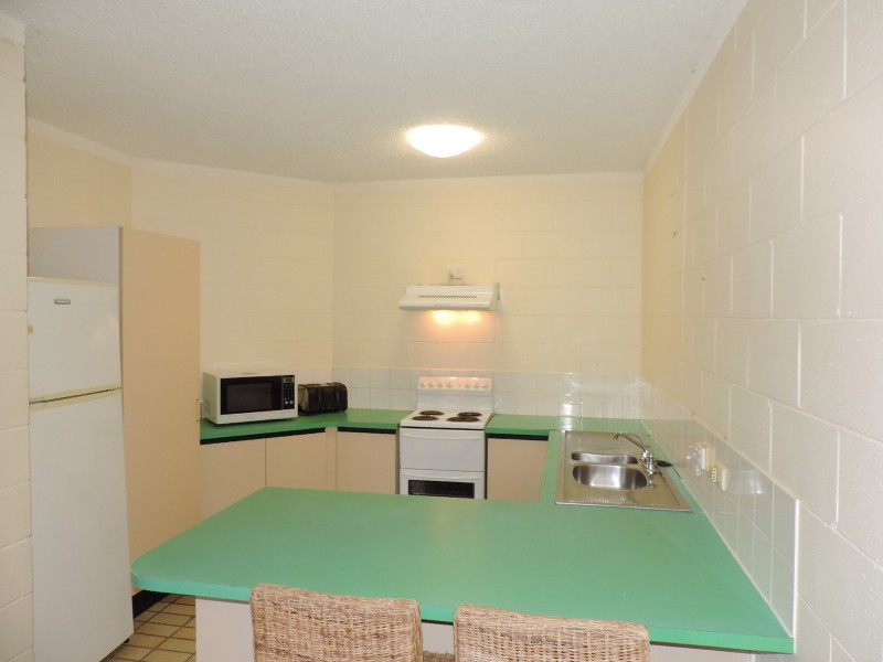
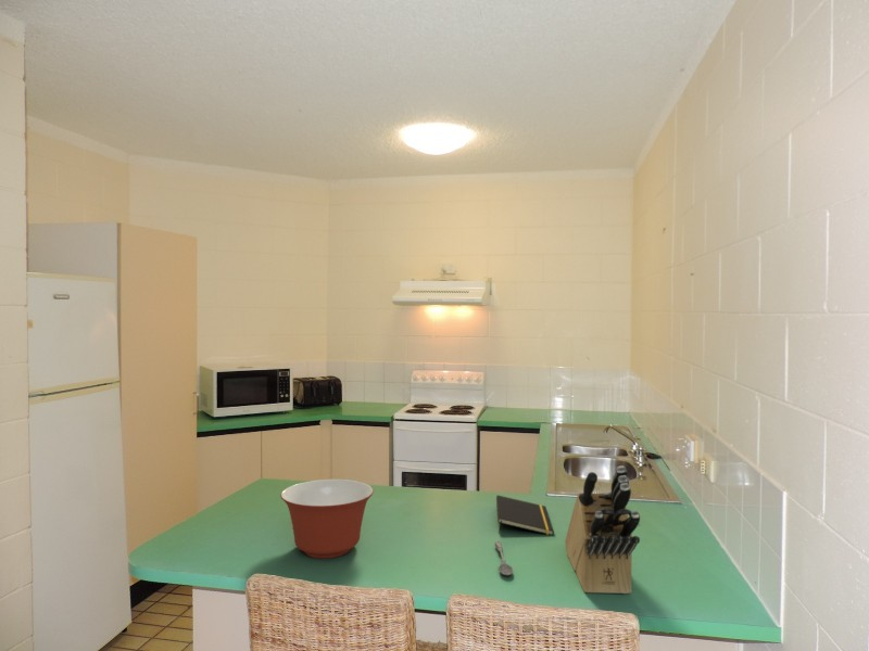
+ mixing bowl (327, 520)
+ soupspoon (502, 558)
+ knife block (600, 516)
+ notepad (522, 513)
